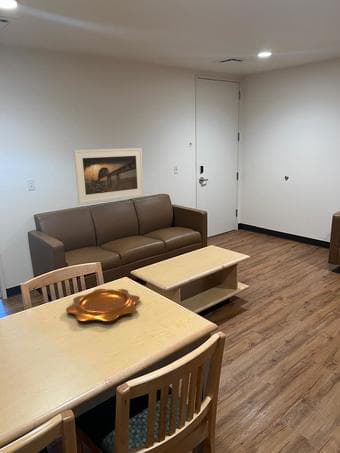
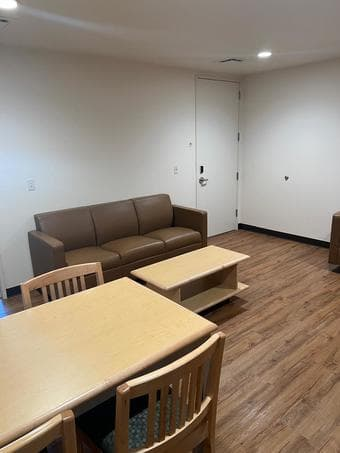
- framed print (111, 174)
- decorative bowl (104, 303)
